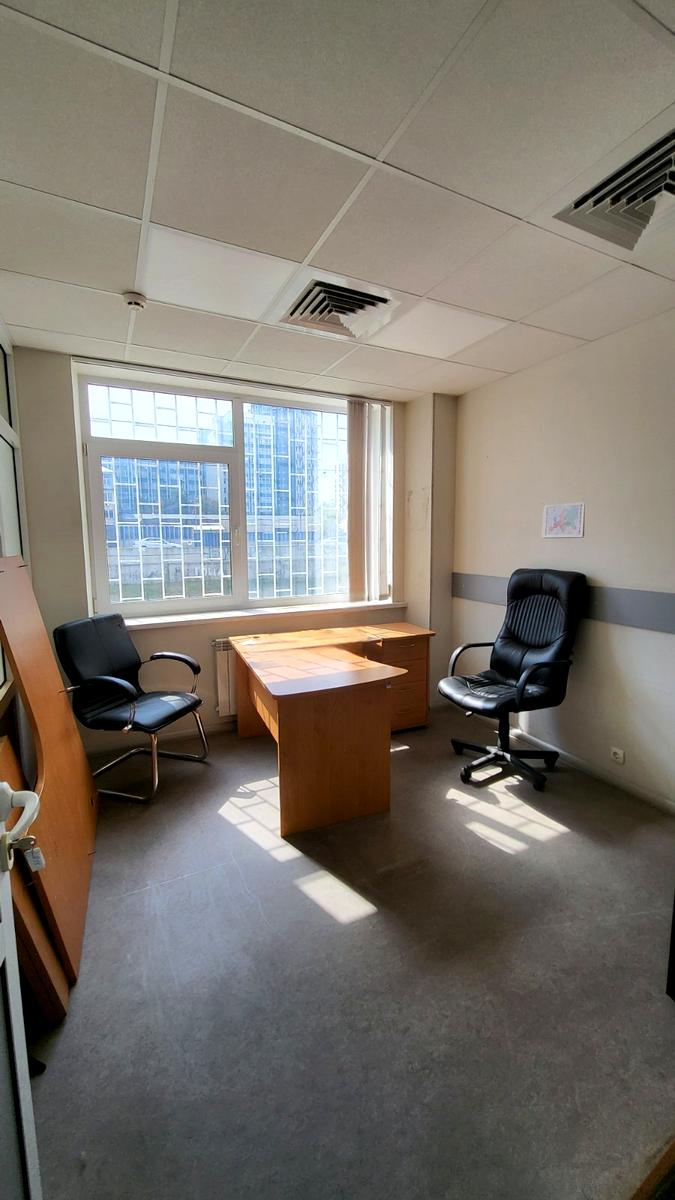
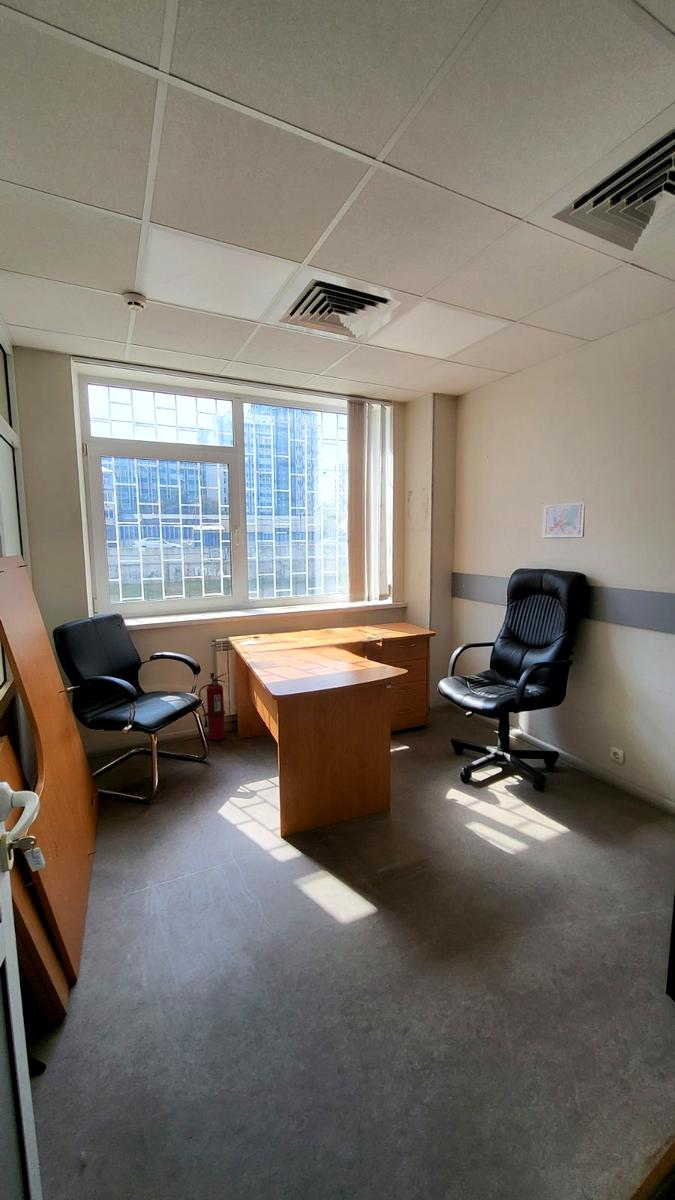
+ fire extinguisher (213, 706)
